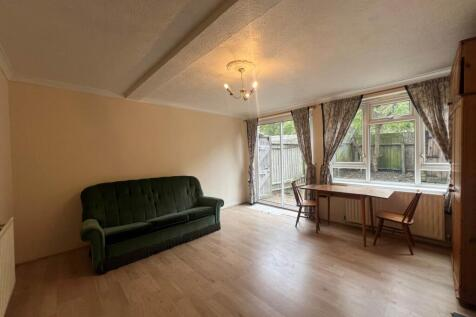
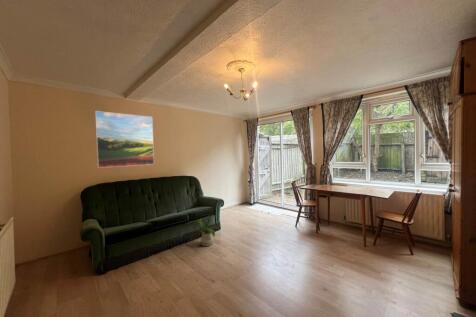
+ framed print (127, 140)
+ house plant (205, 228)
